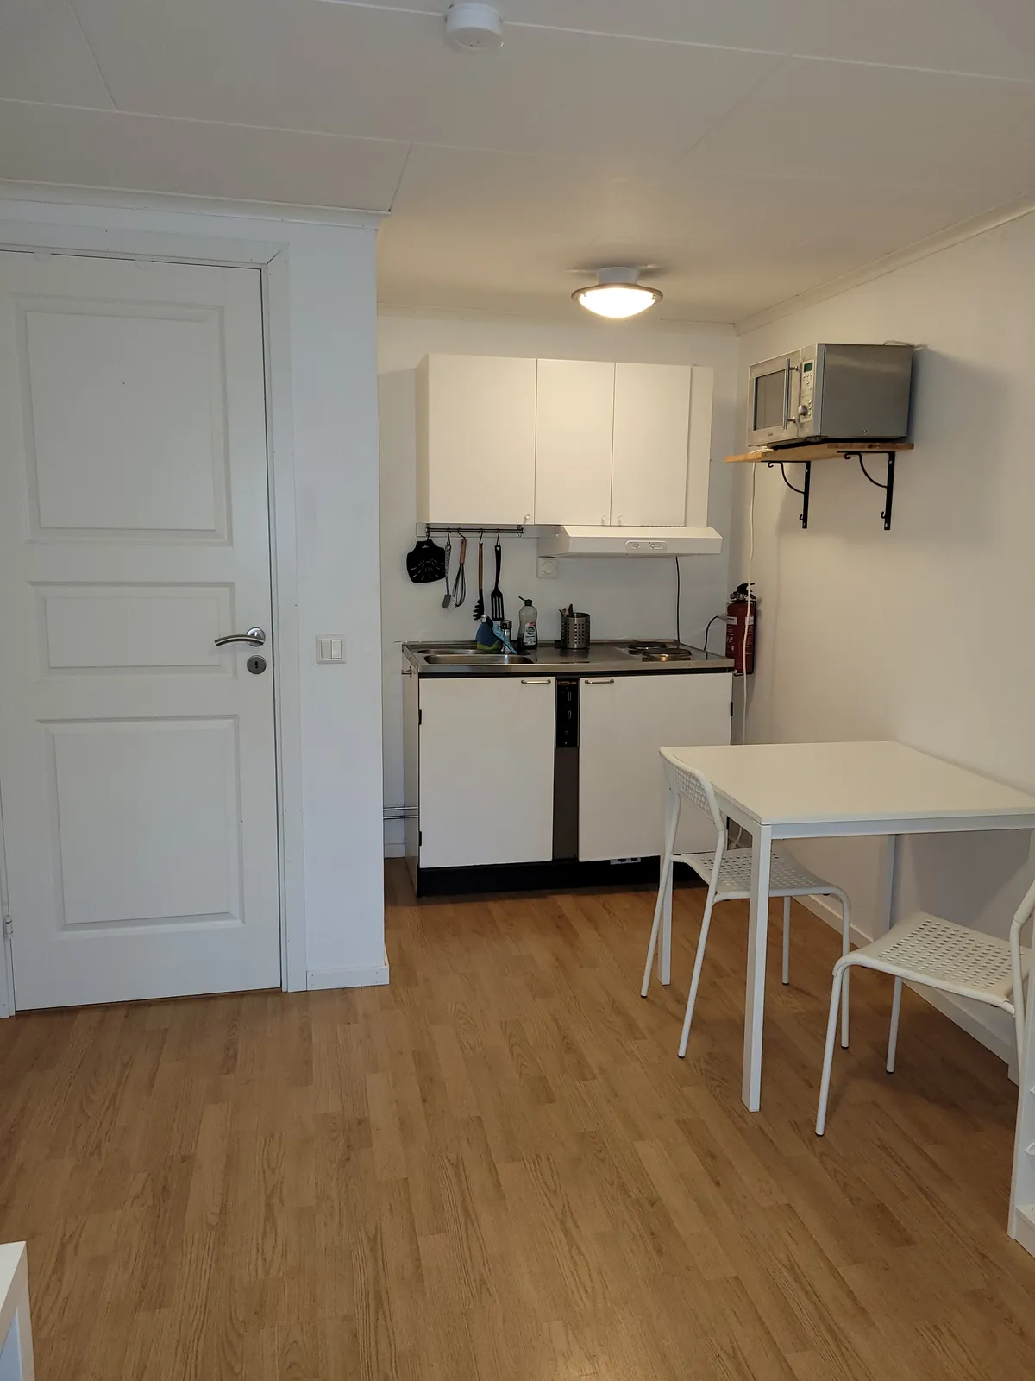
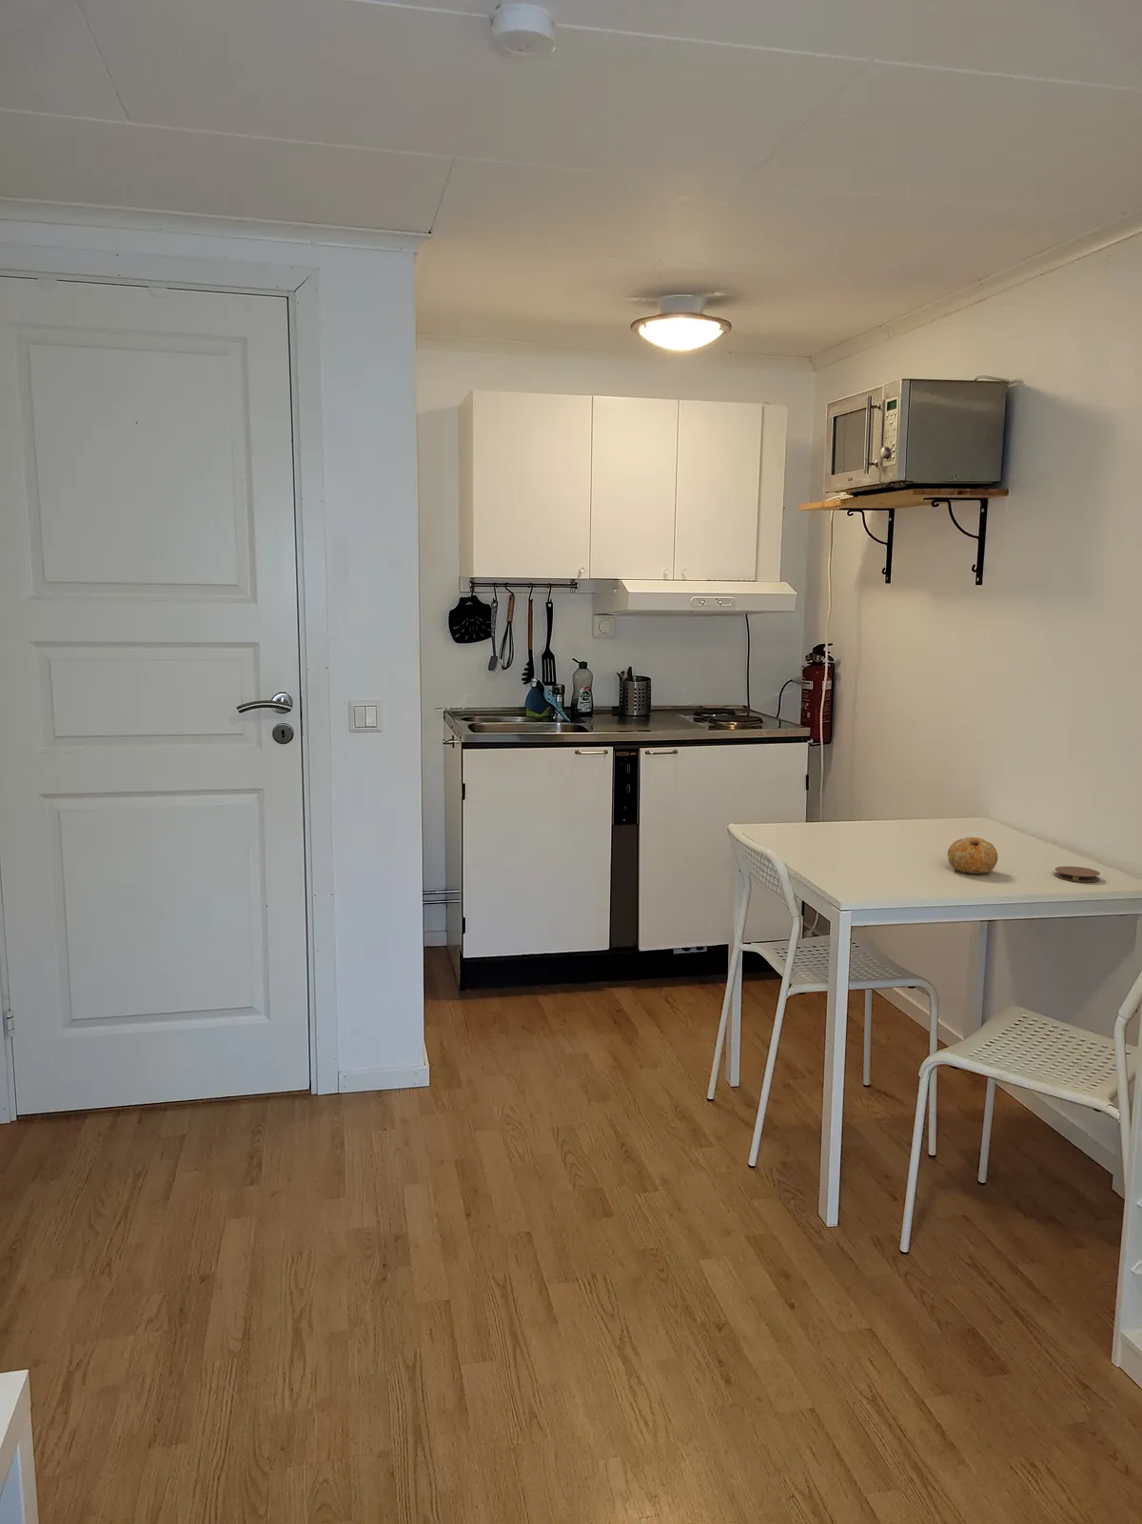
+ fruit (972, 854)
+ coaster (1076, 874)
